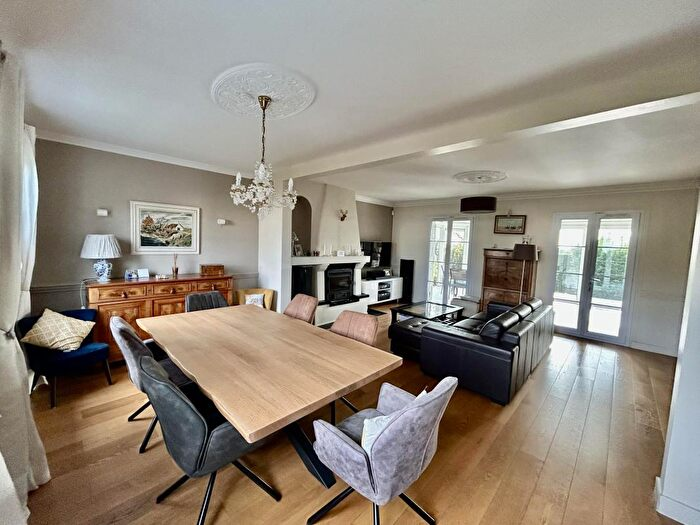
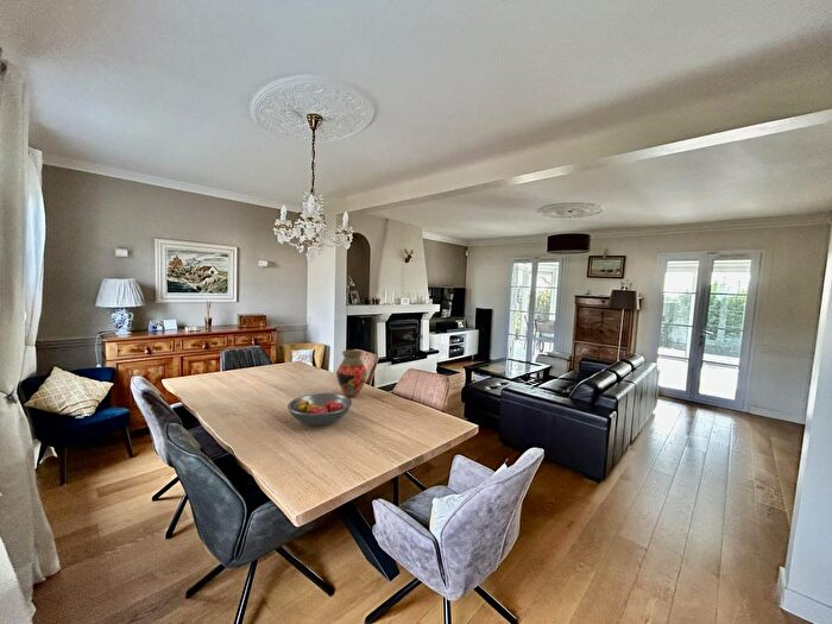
+ fruit bowl (320, 409)
+ vase (352, 373)
